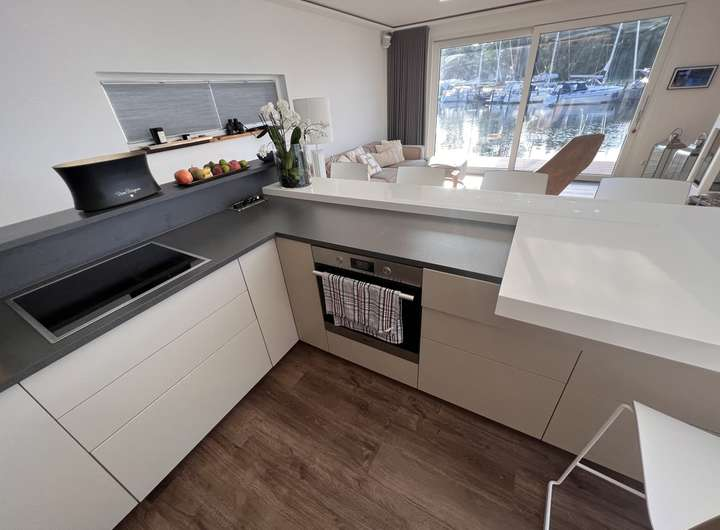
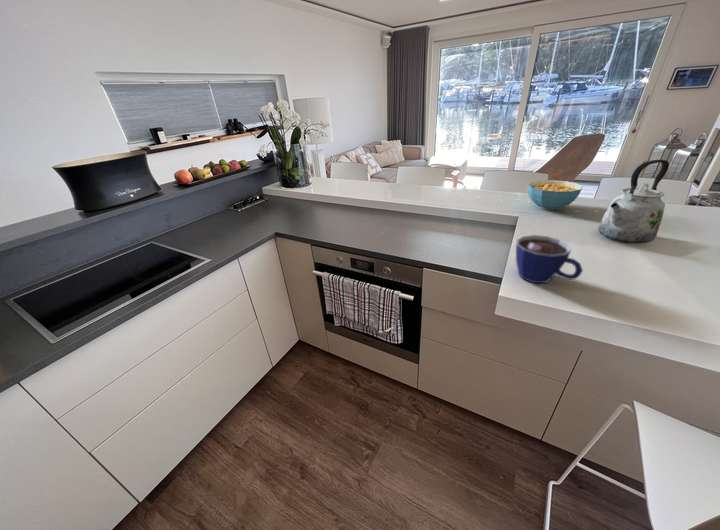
+ cereal bowl (551, 196)
+ kettle (632, 203)
+ cup (546, 263)
